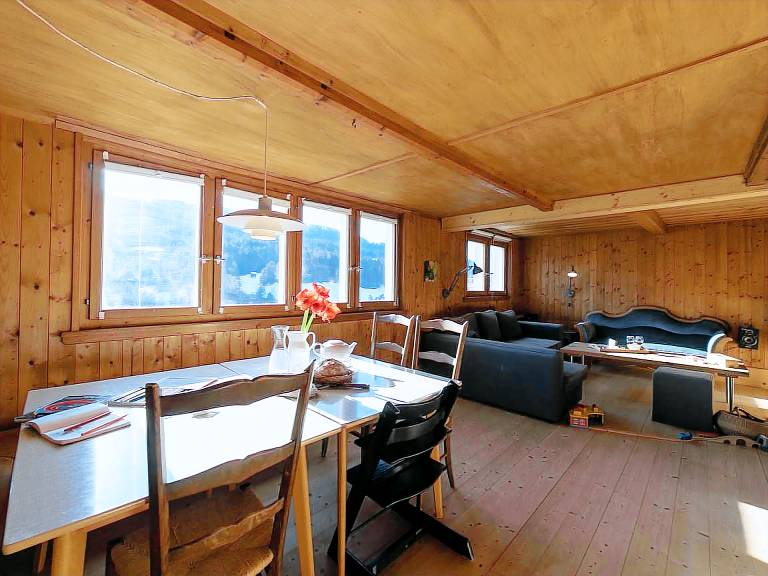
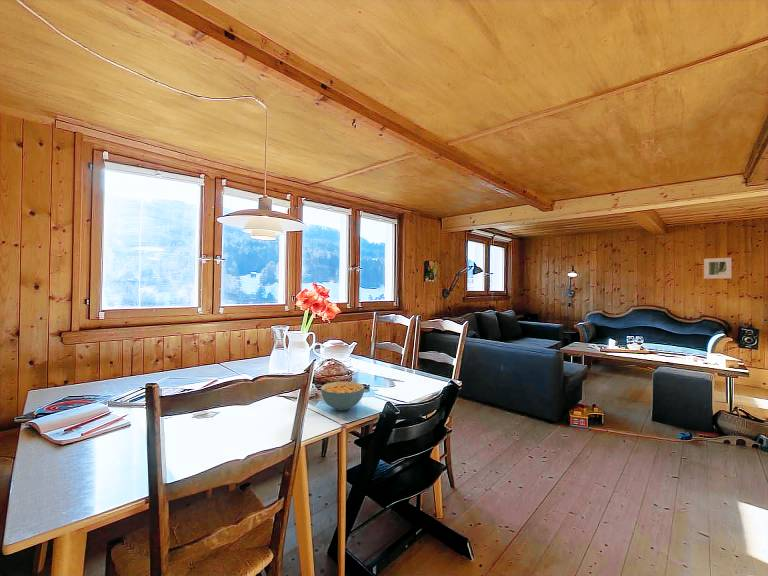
+ cereal bowl (342, 397)
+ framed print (717, 268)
